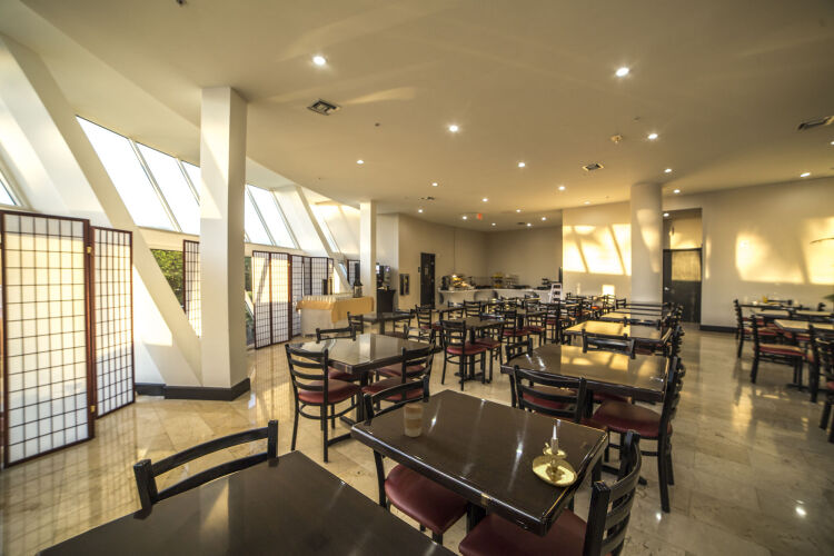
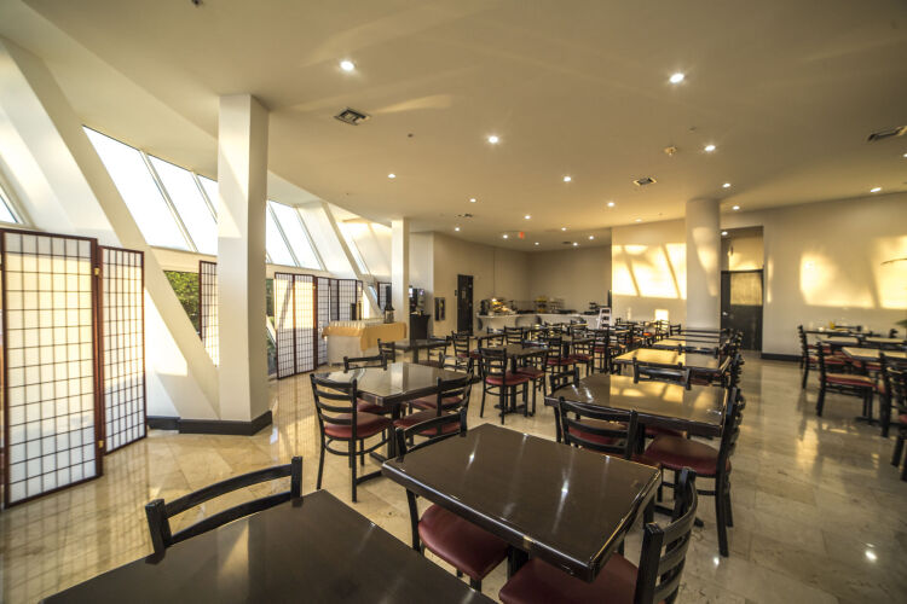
- coffee cup (413, 418)
- candle holder (553, 447)
